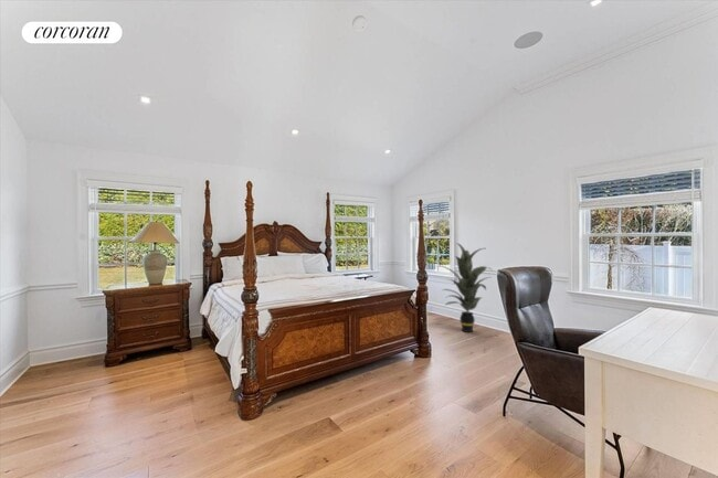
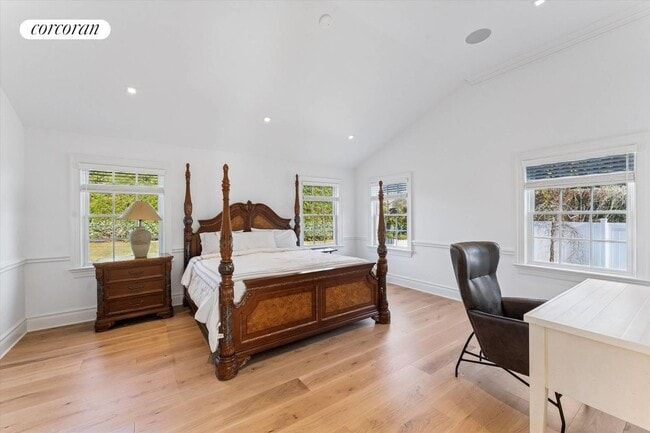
- indoor plant (465, 286)
